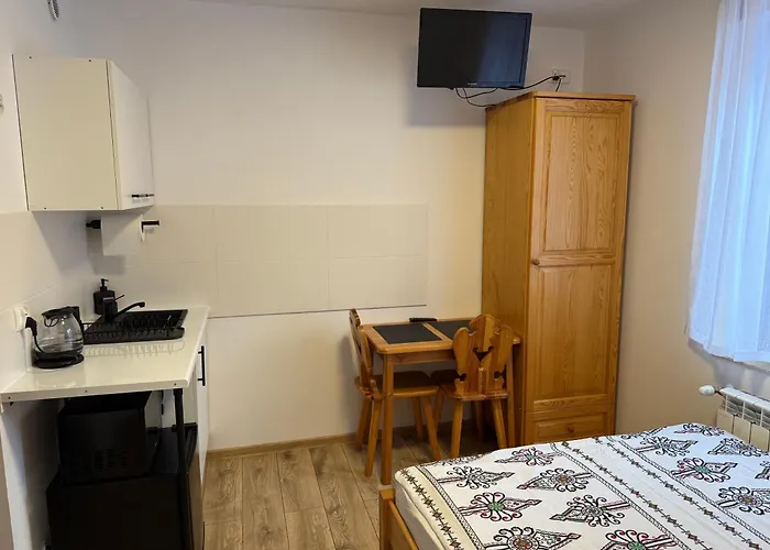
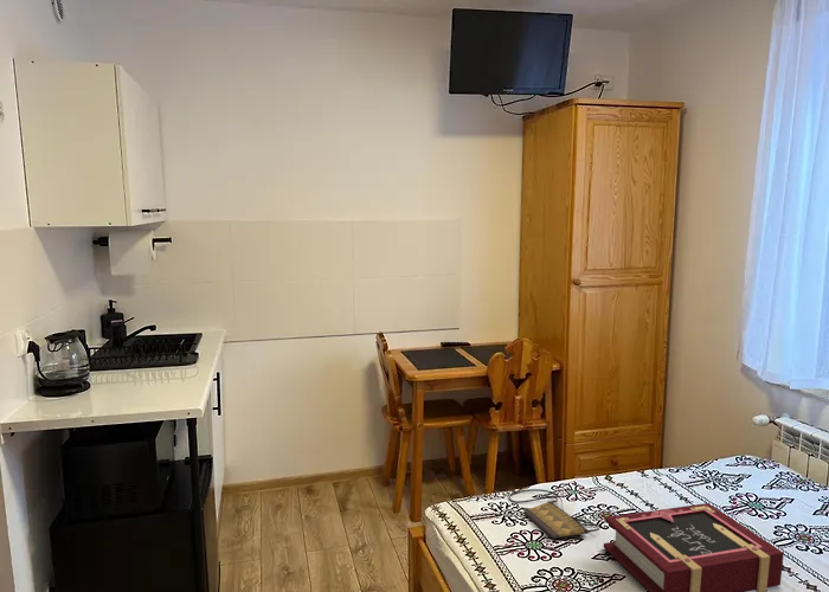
+ handbag (550, 510)
+ book (689, 548)
